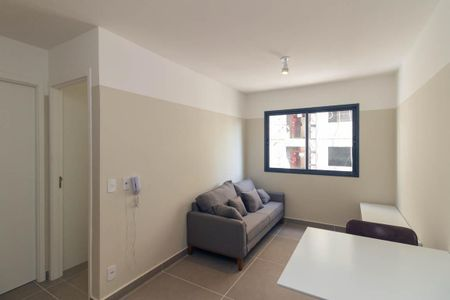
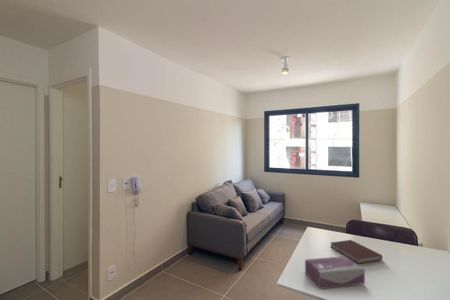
+ notebook (354, 250)
+ tissue box (333, 270)
